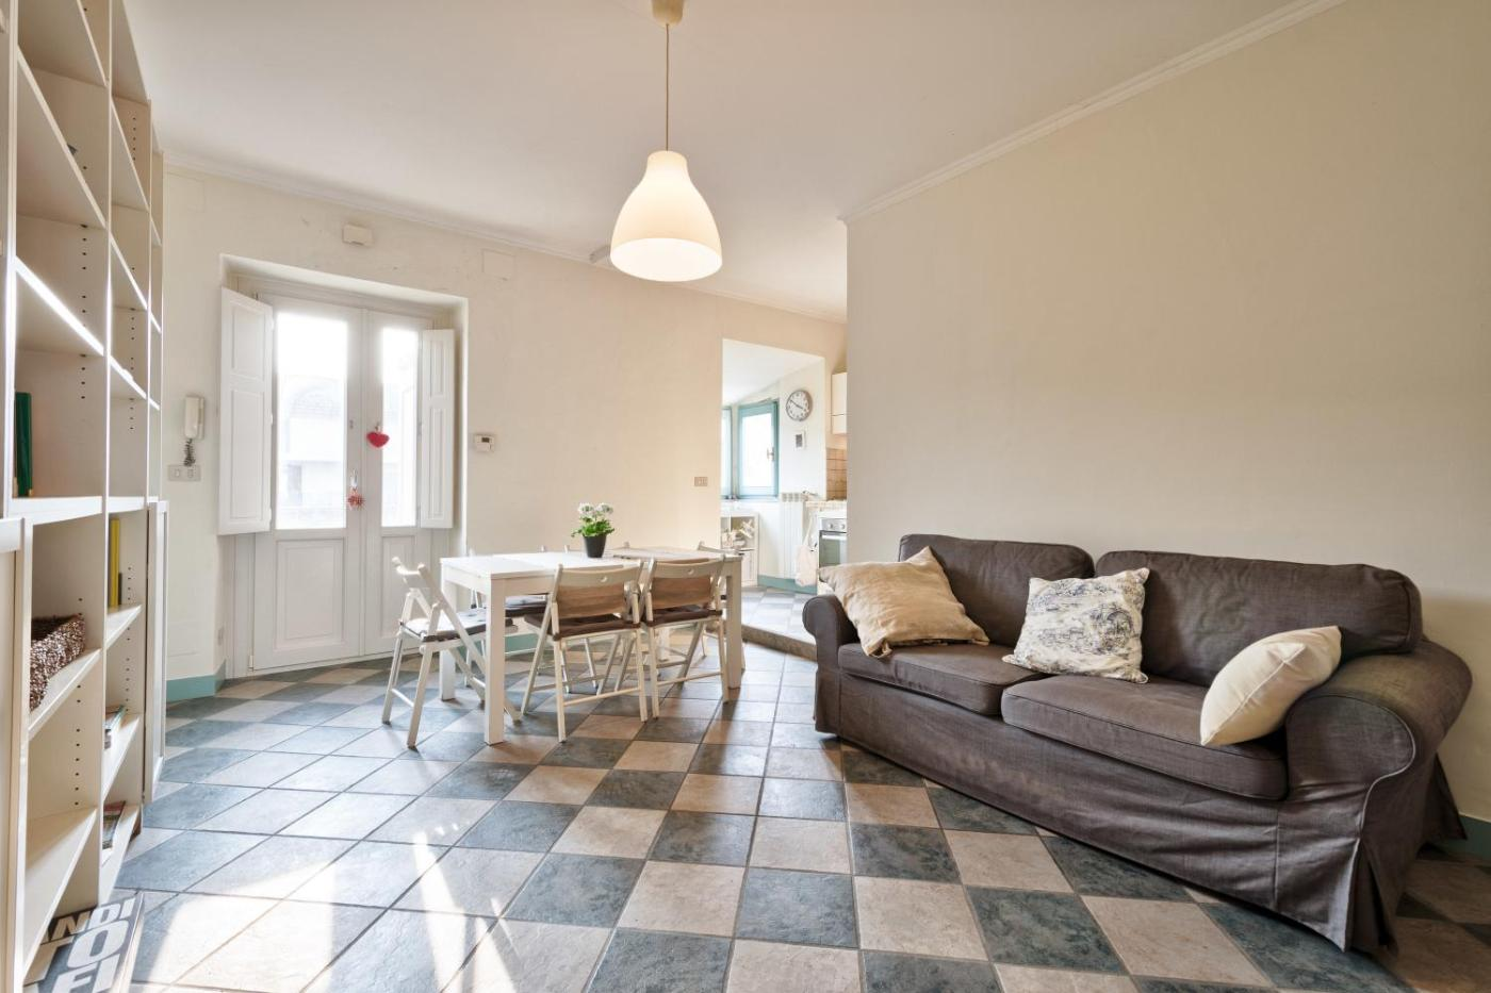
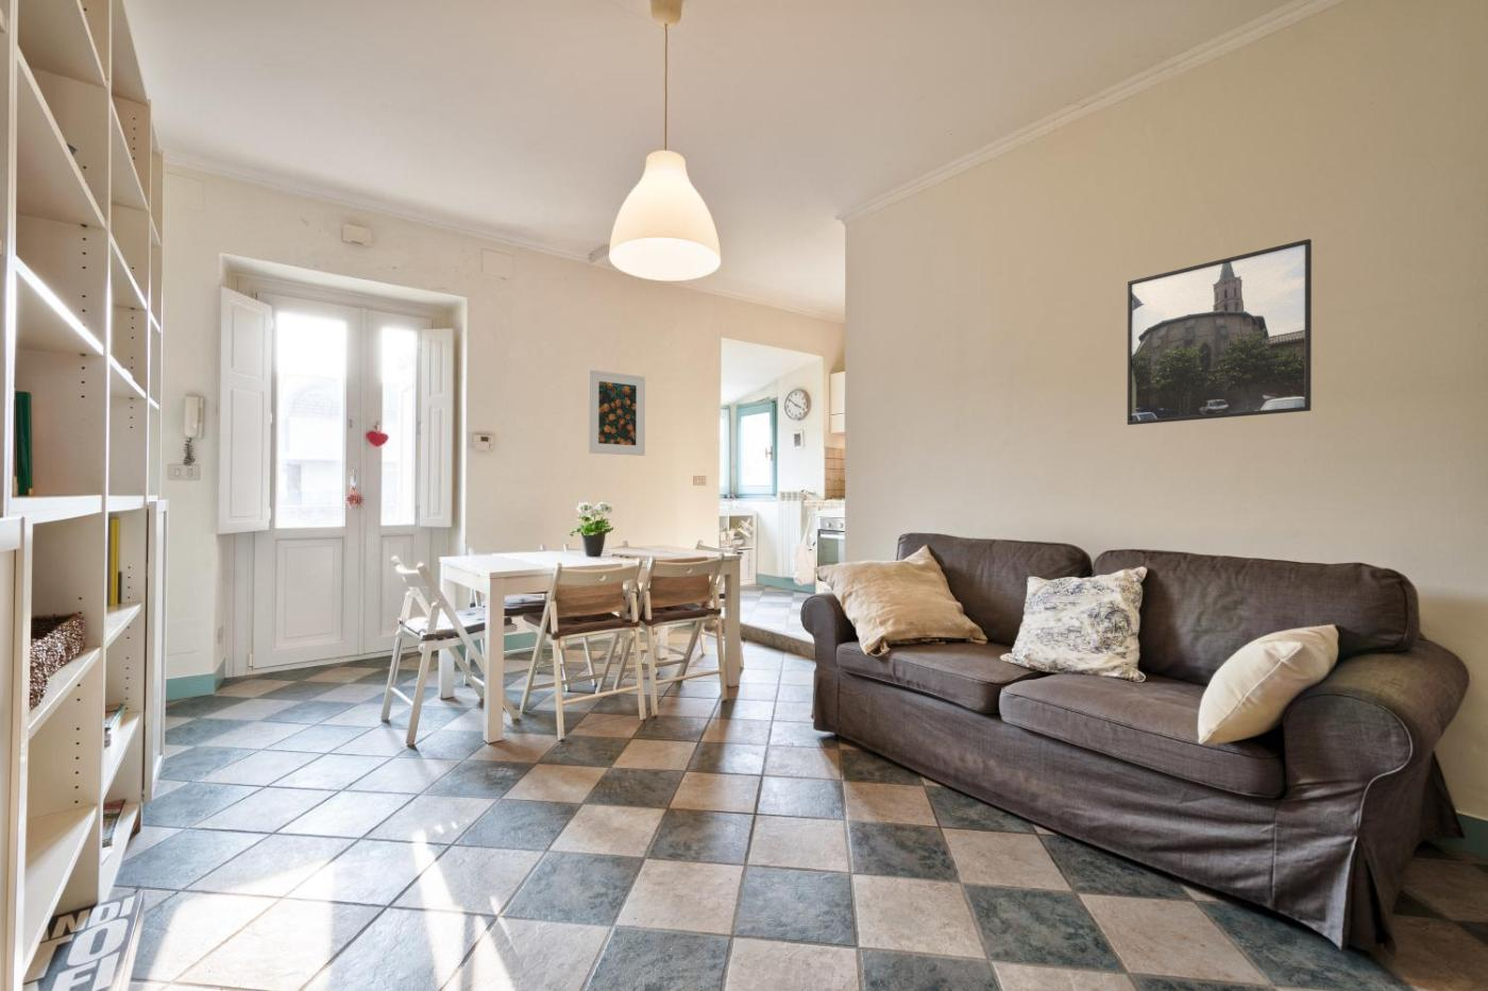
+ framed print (616, 414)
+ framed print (1210, 340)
